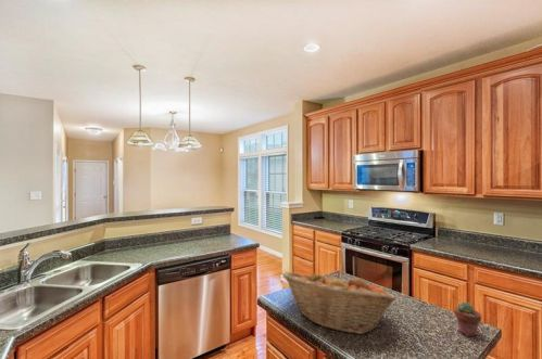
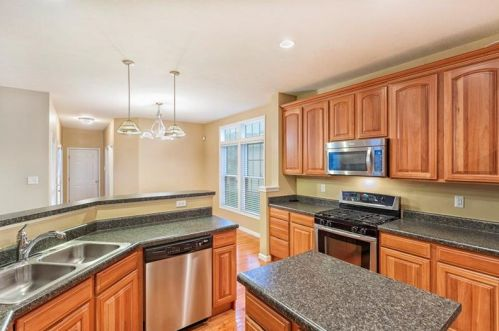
- potted succulent (467, 317)
- fruit basket (335, 293)
